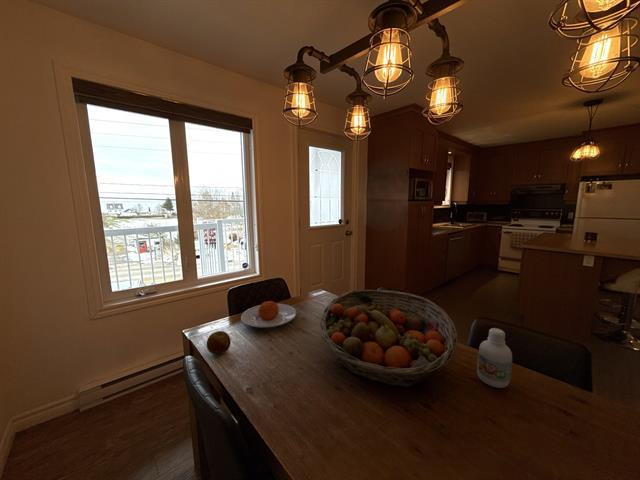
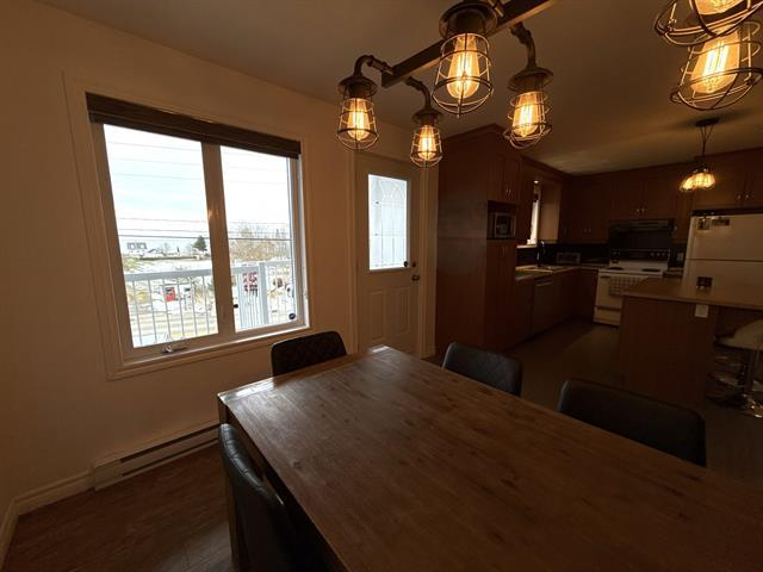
- bottle (494, 356)
- plate (269, 312)
- fruit (218, 342)
- fruit basket (383, 331)
